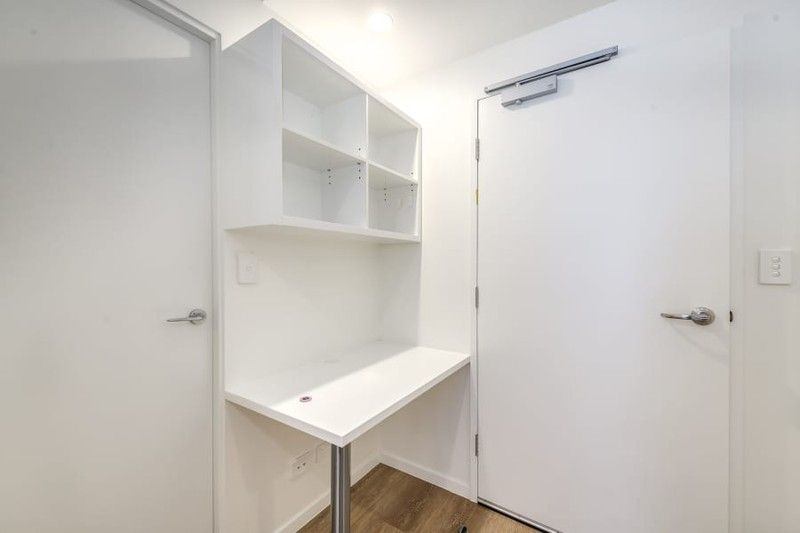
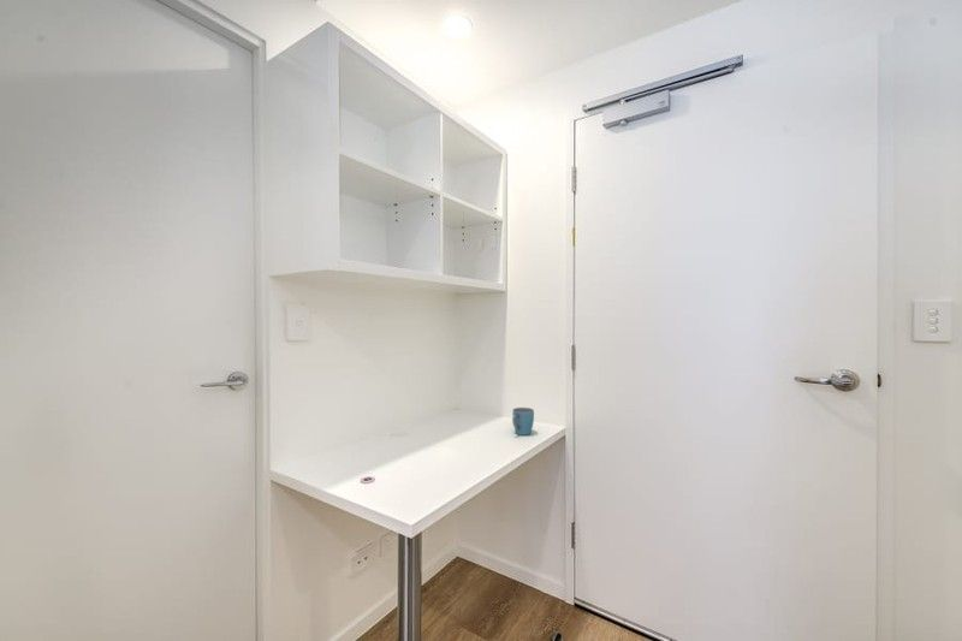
+ mug (521, 422)
